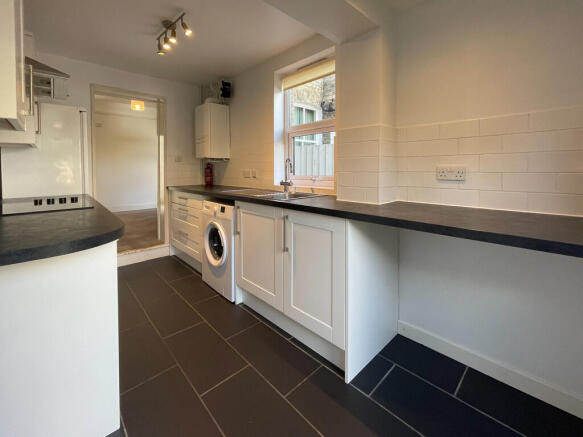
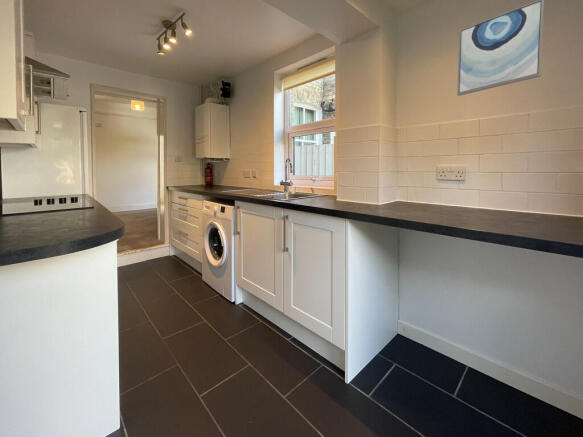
+ wall art (496, 51)
